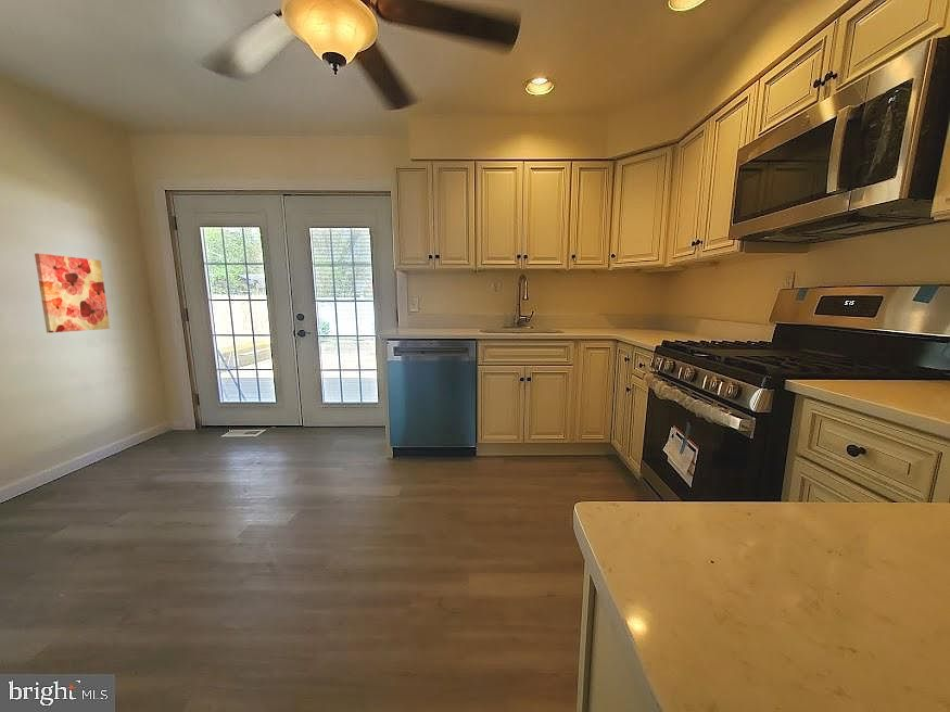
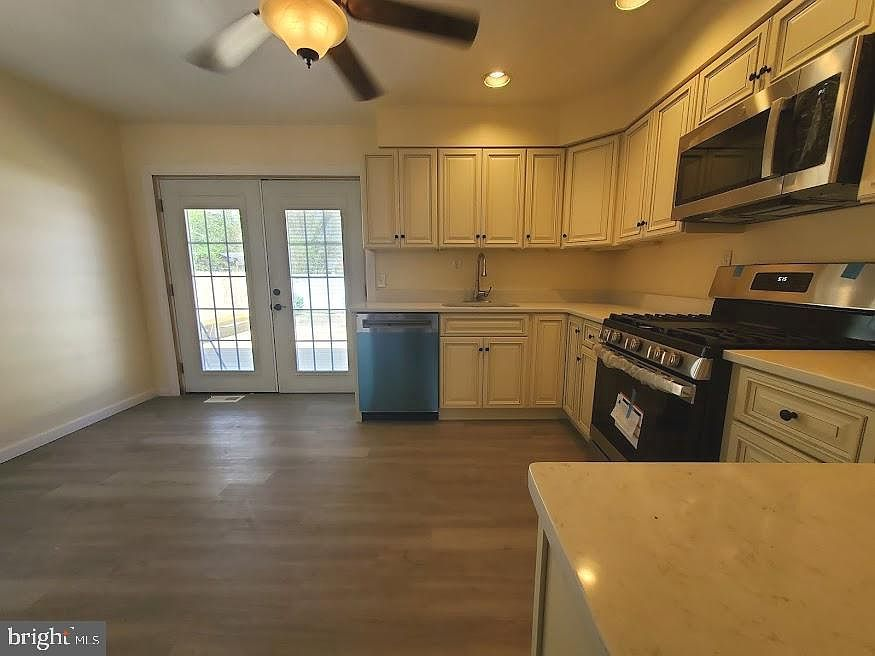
- wall art (75, 294)
